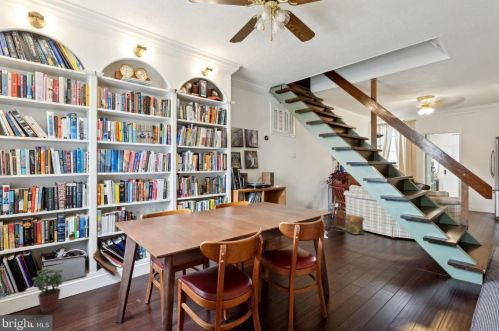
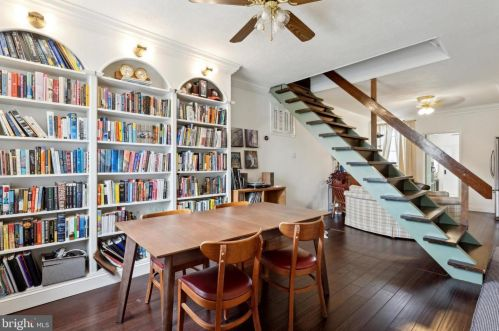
- bag (346, 221)
- potted plant (47, 288)
